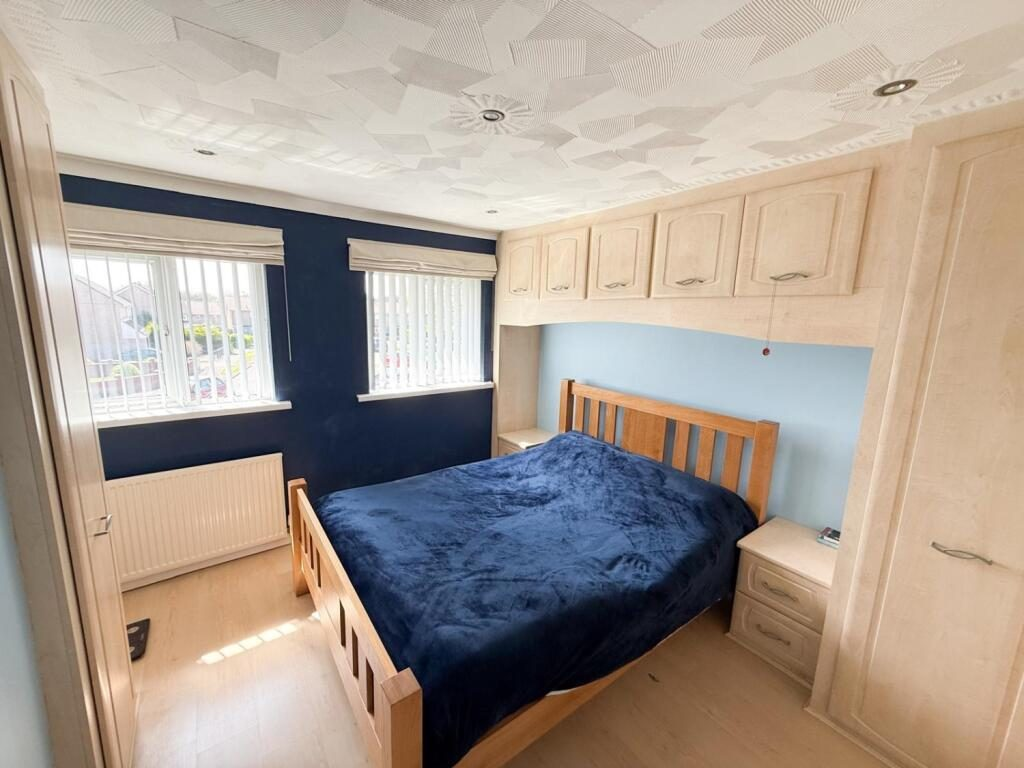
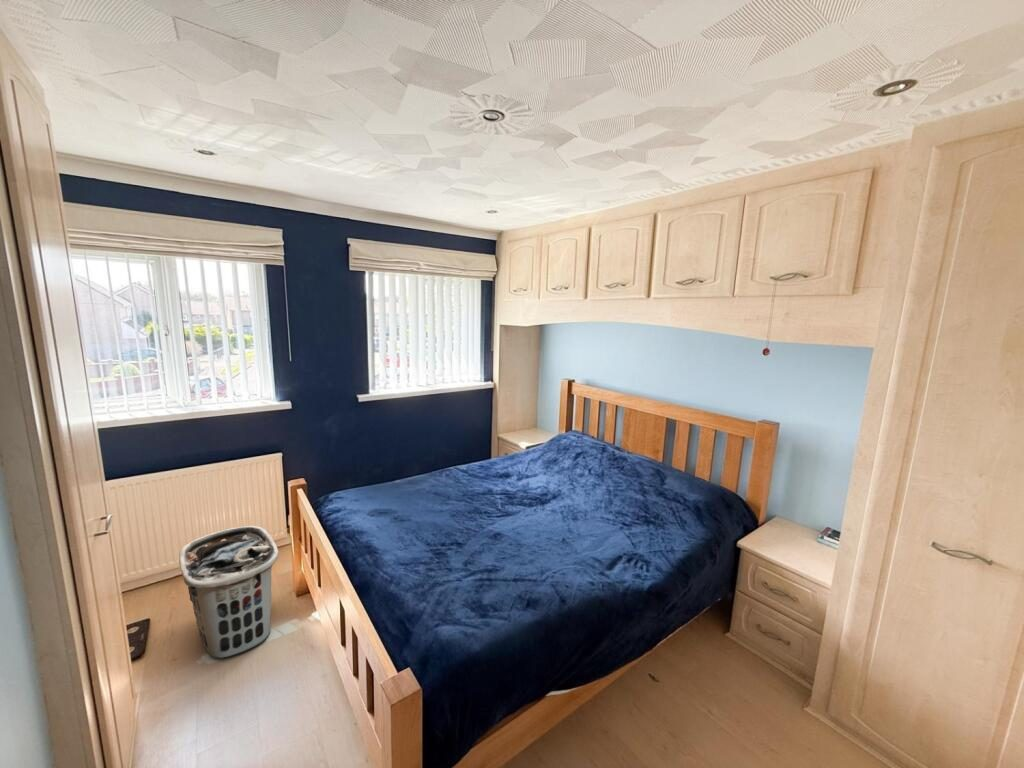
+ clothes hamper (231, 582)
